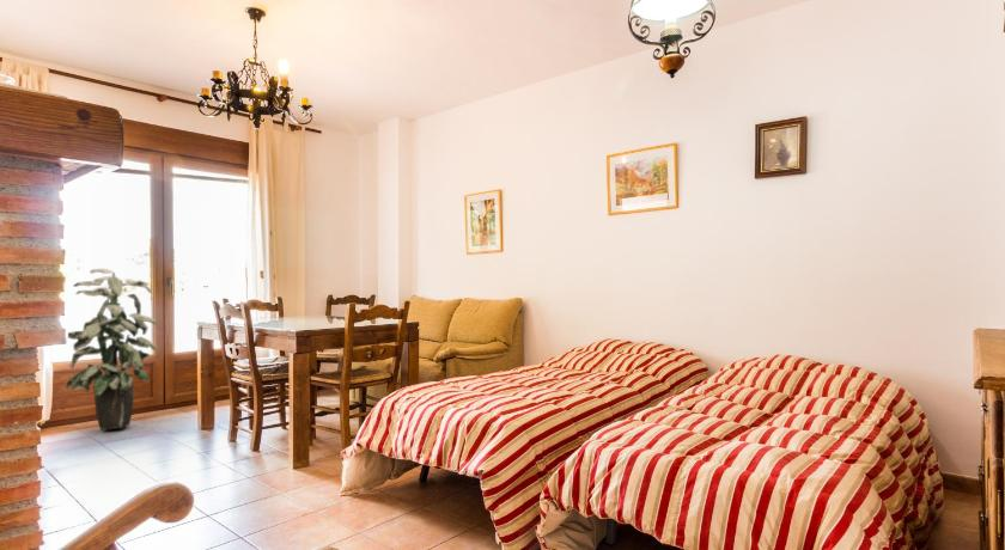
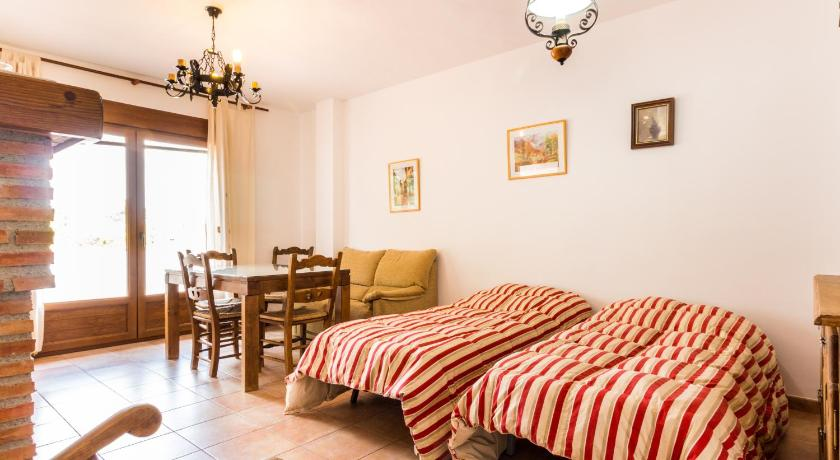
- indoor plant (109, 348)
